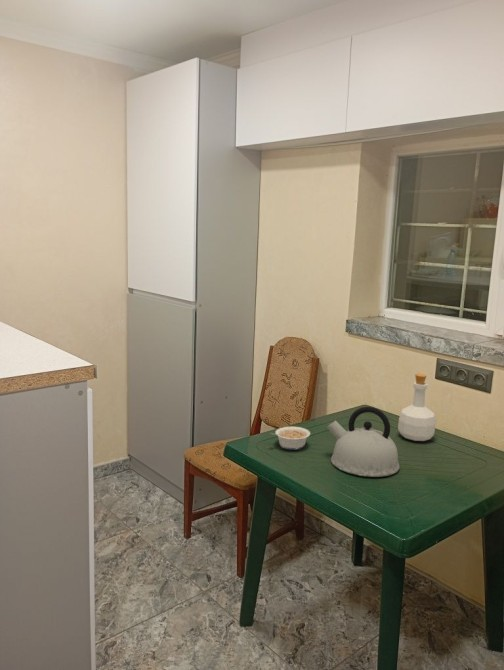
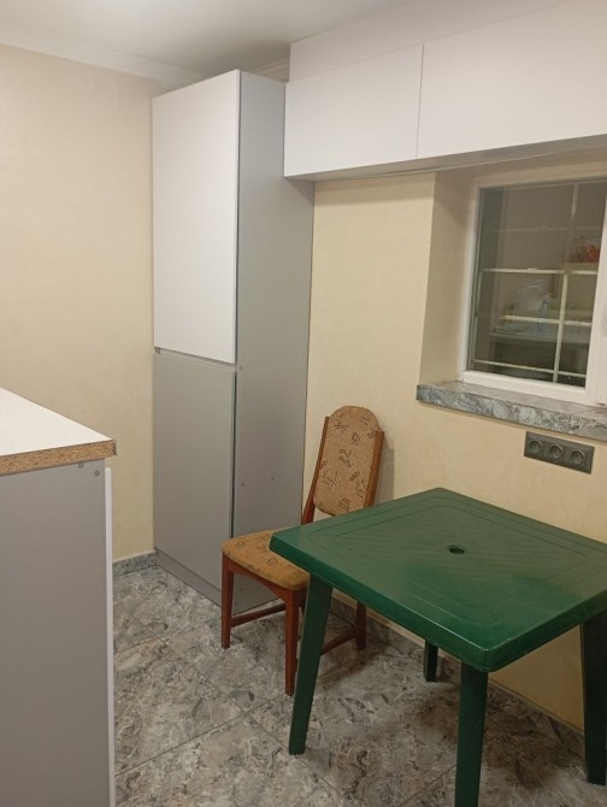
- kettle (363, 434)
- bottle (418, 406)
- legume (291, 438)
